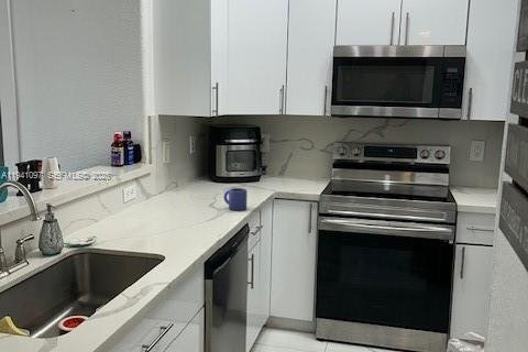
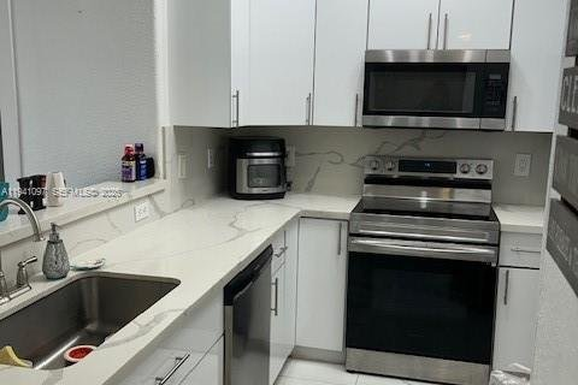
- mug (234, 198)
